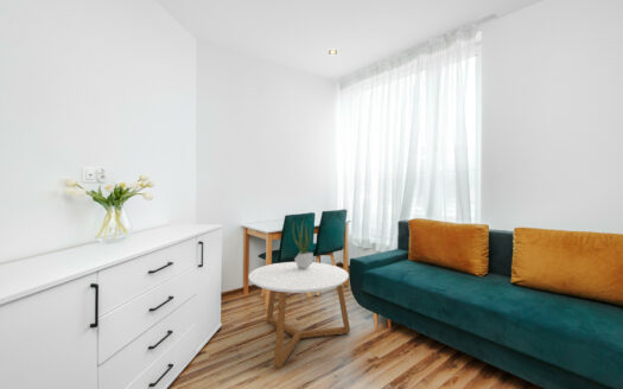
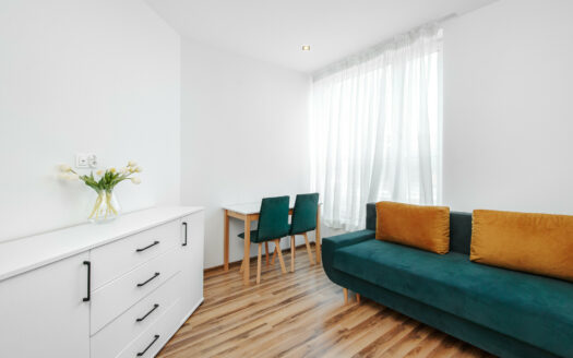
- potted plant (301, 243)
- coffee table (300, 292)
